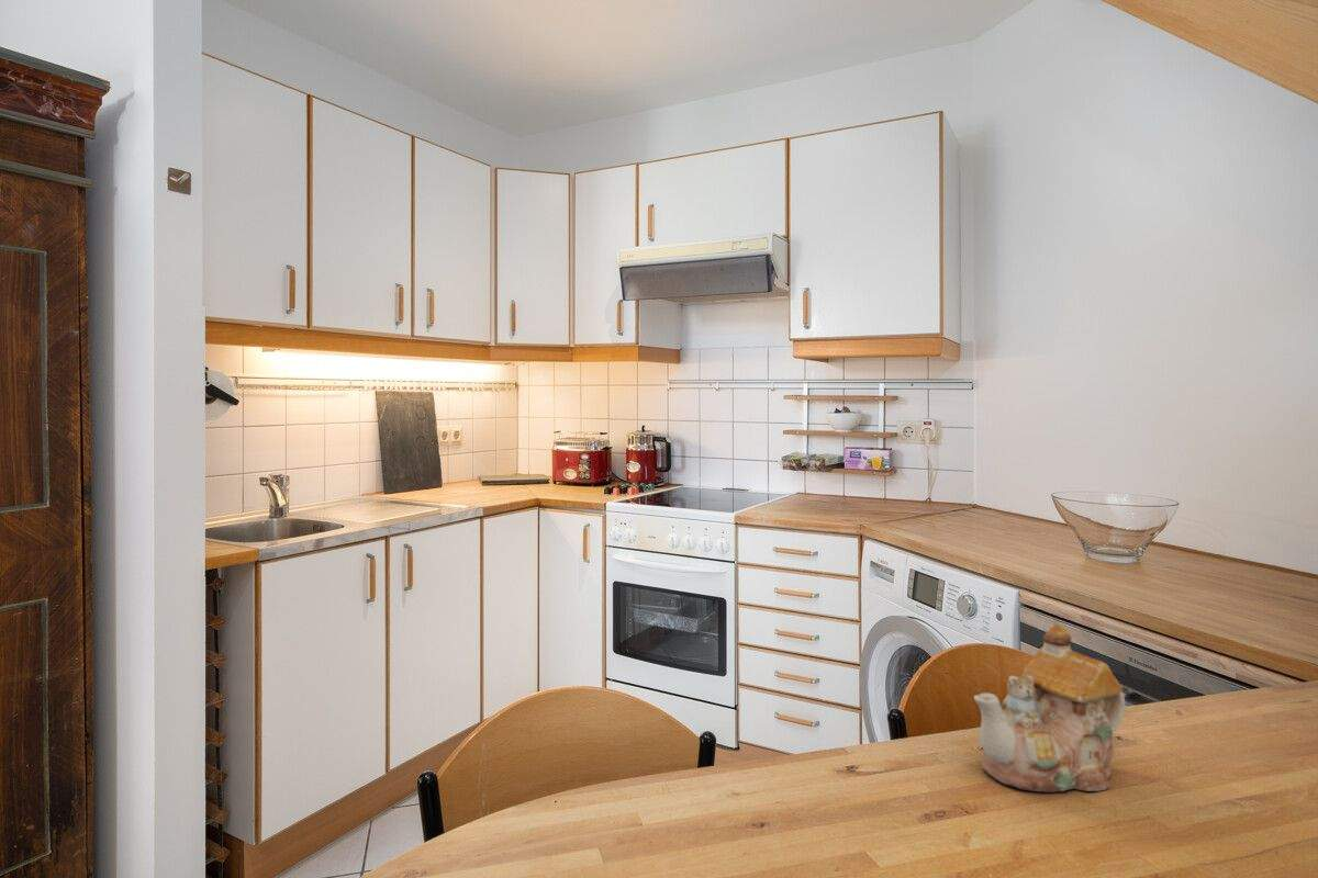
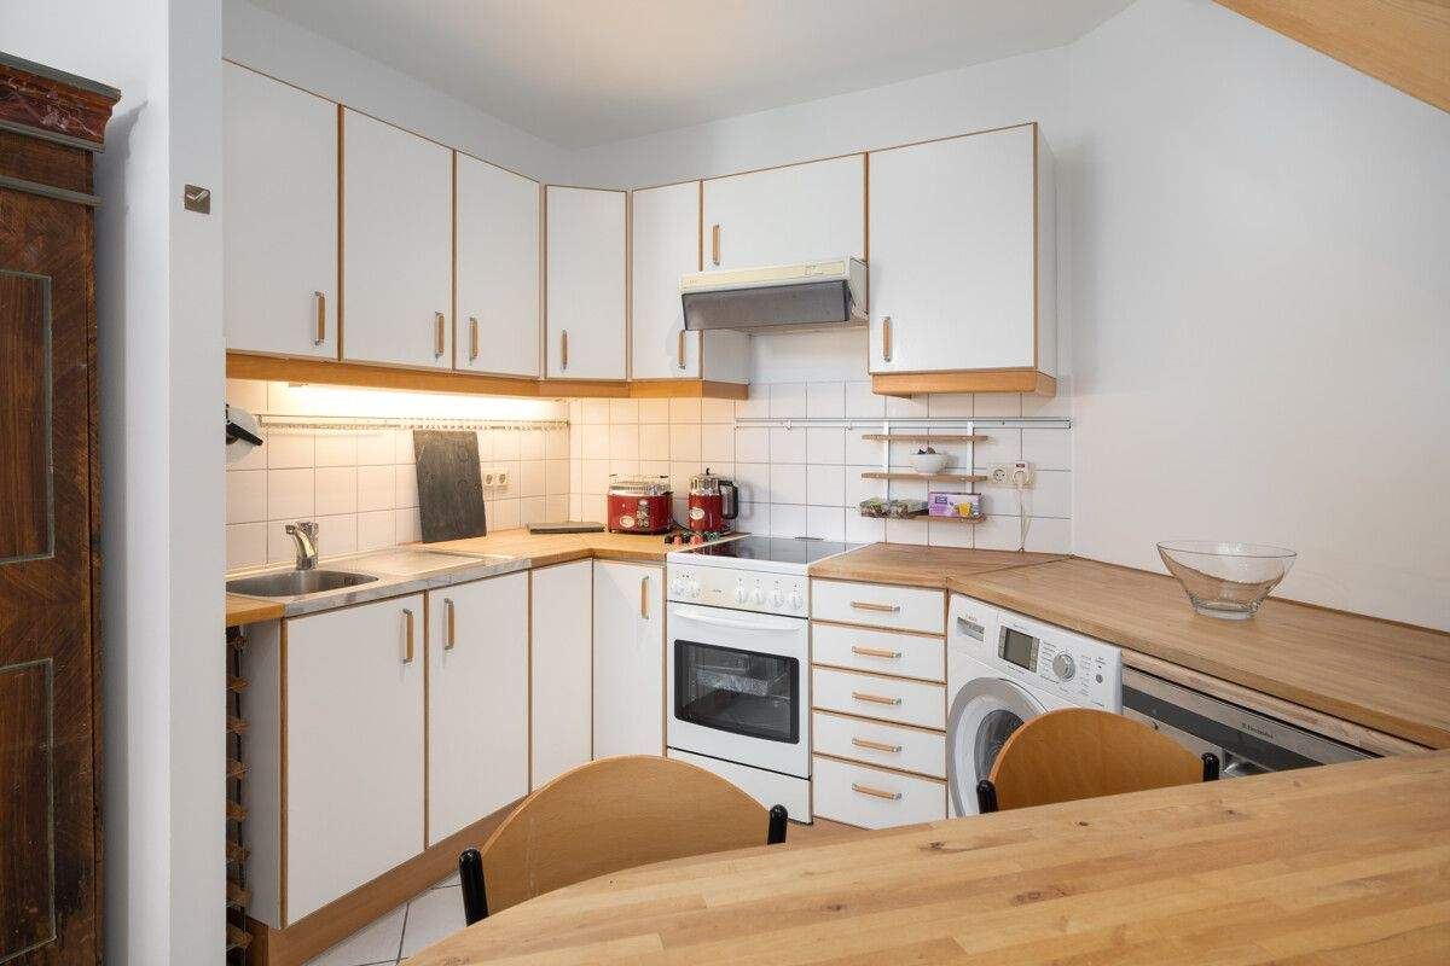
- teapot (1053, 700)
